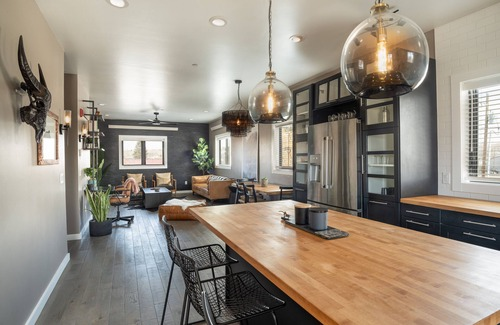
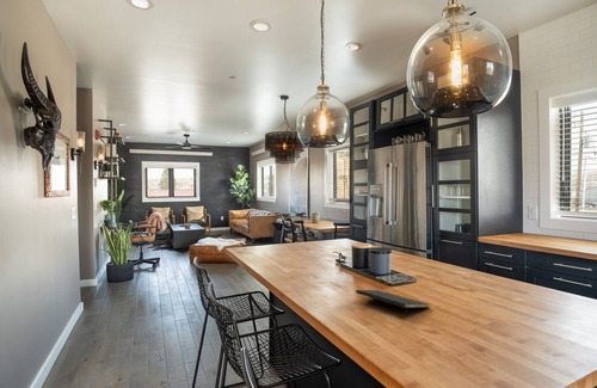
+ notepad (392, 297)
